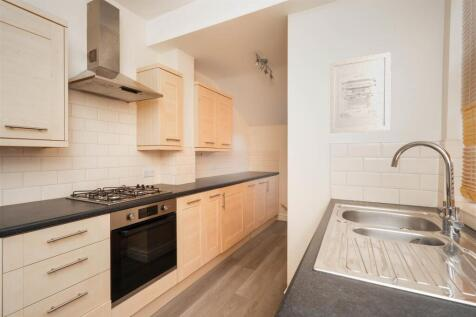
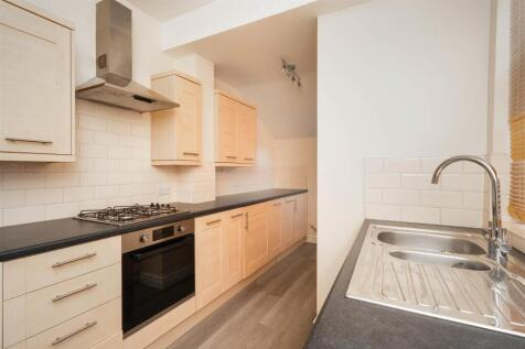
- wall art (358, 94)
